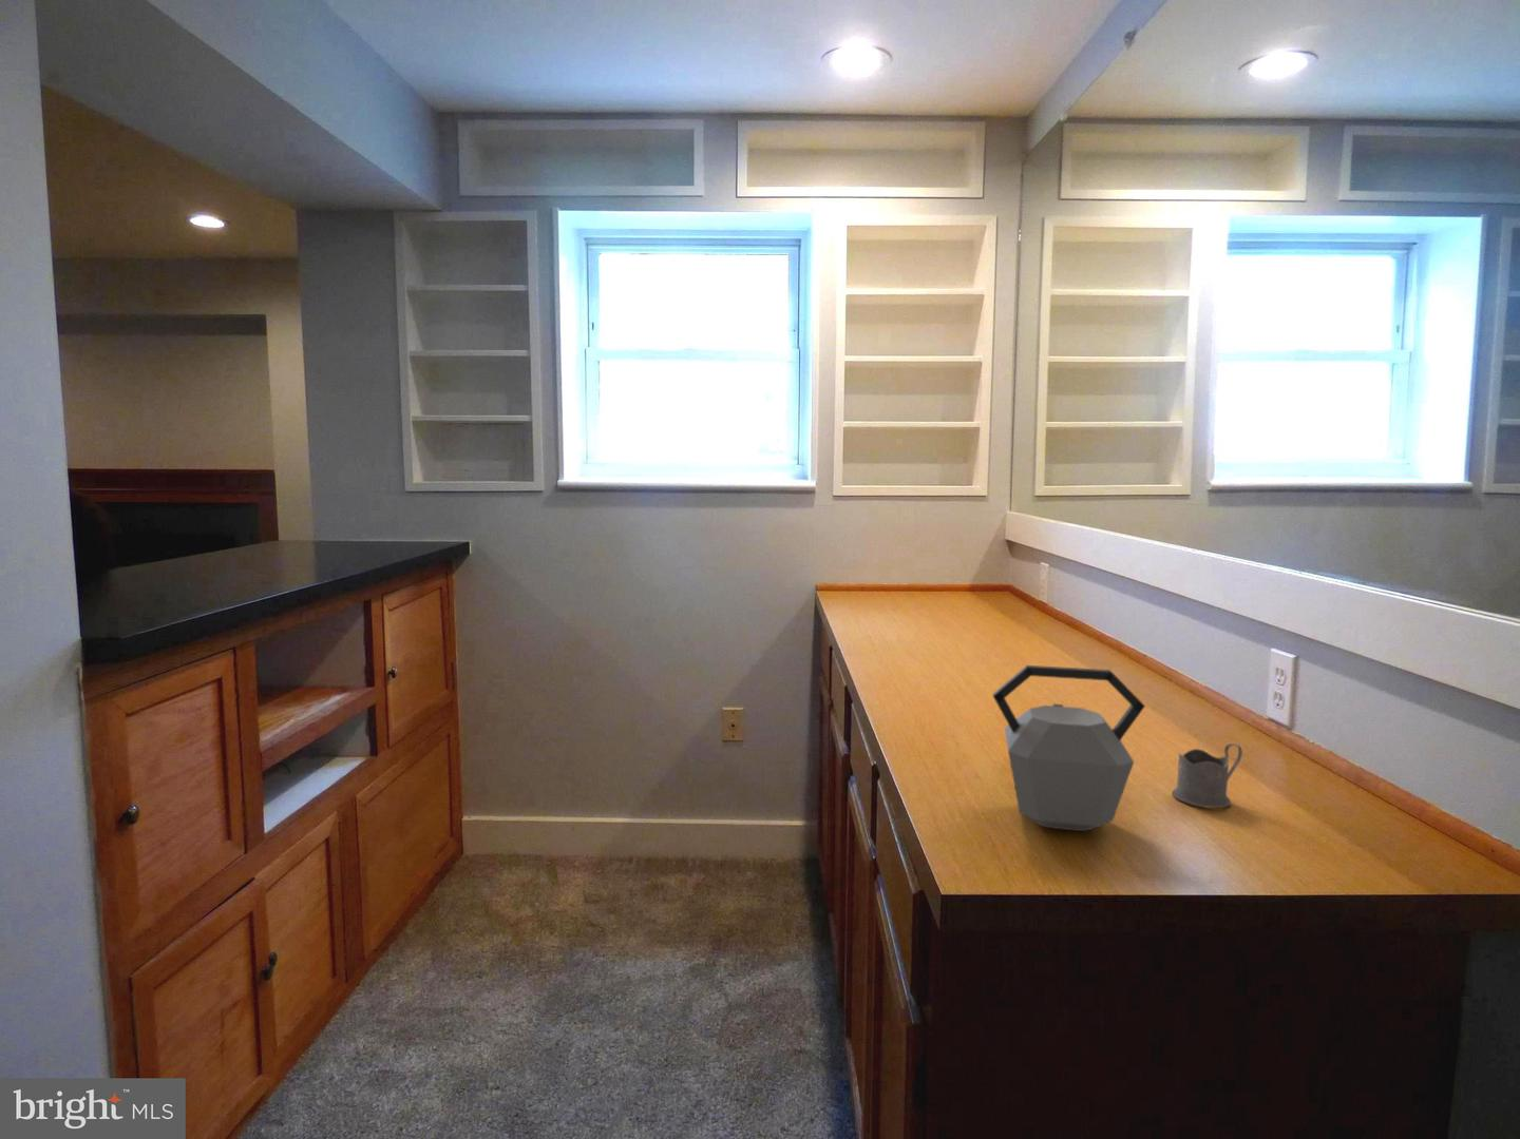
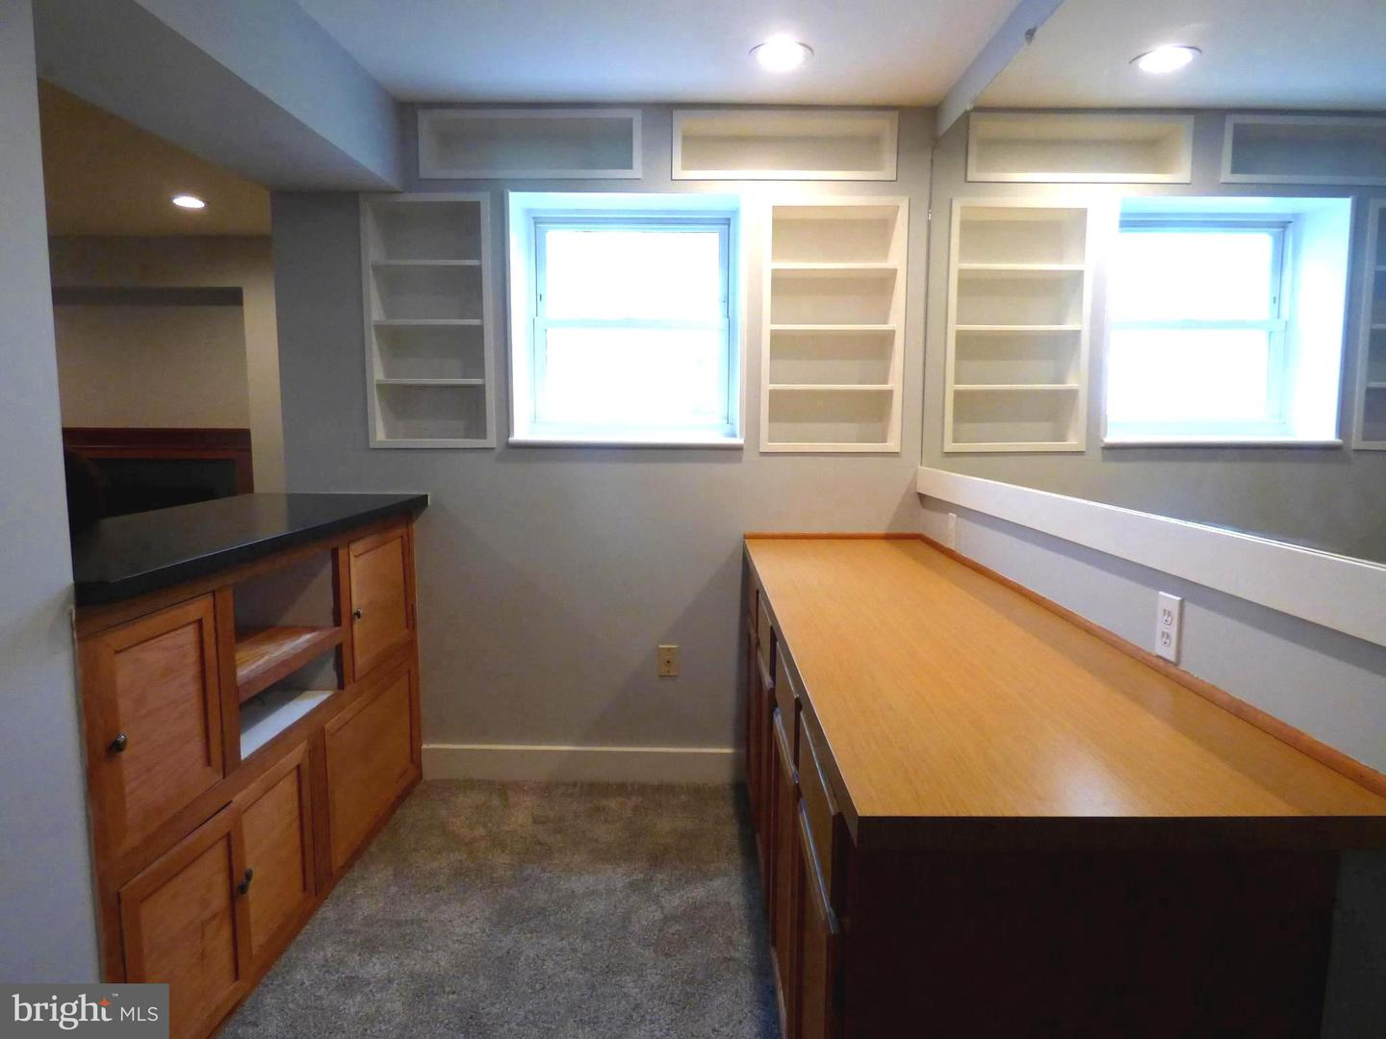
- tea glass holder (1209, 763)
- kettle (1058, 726)
